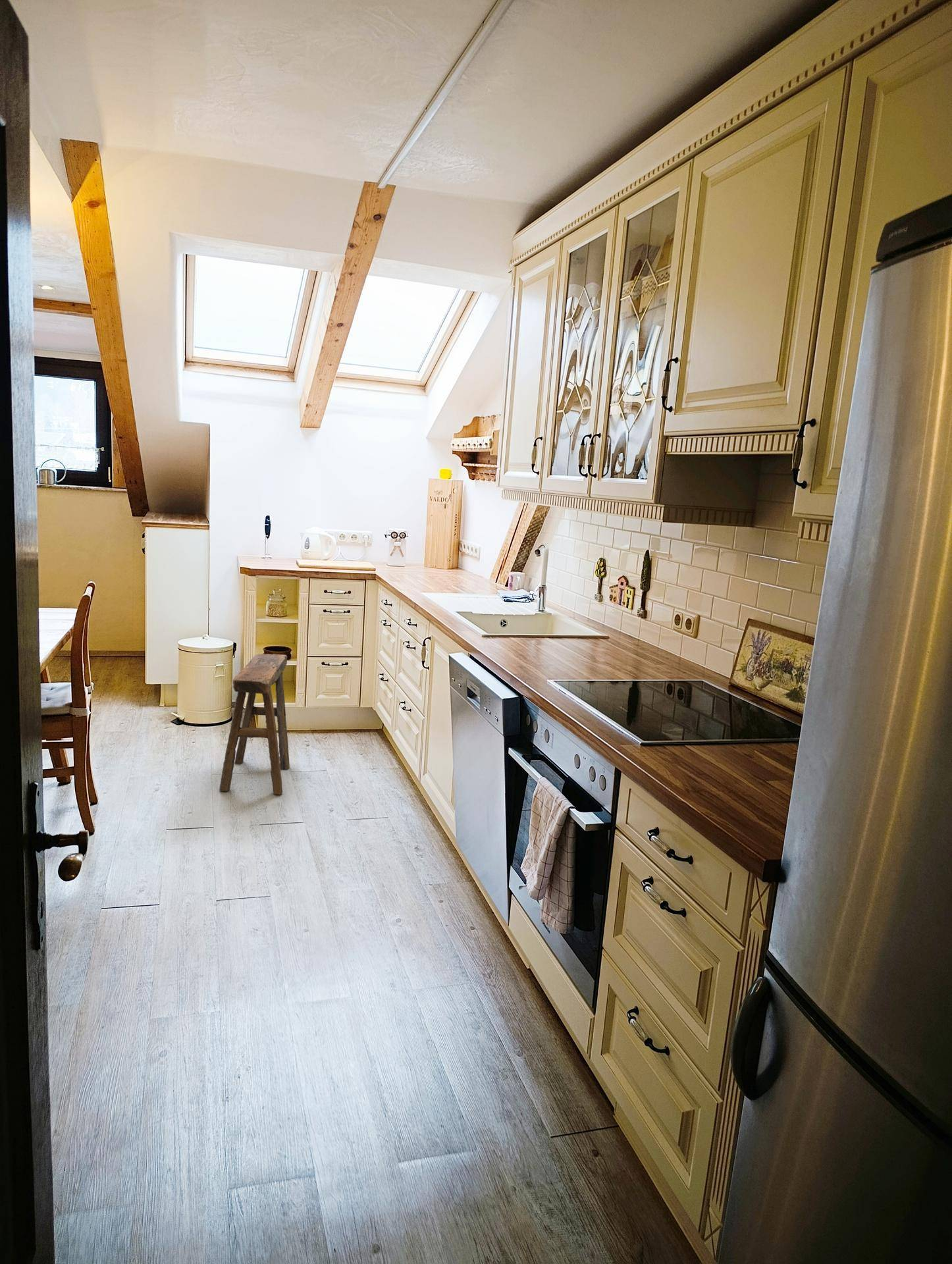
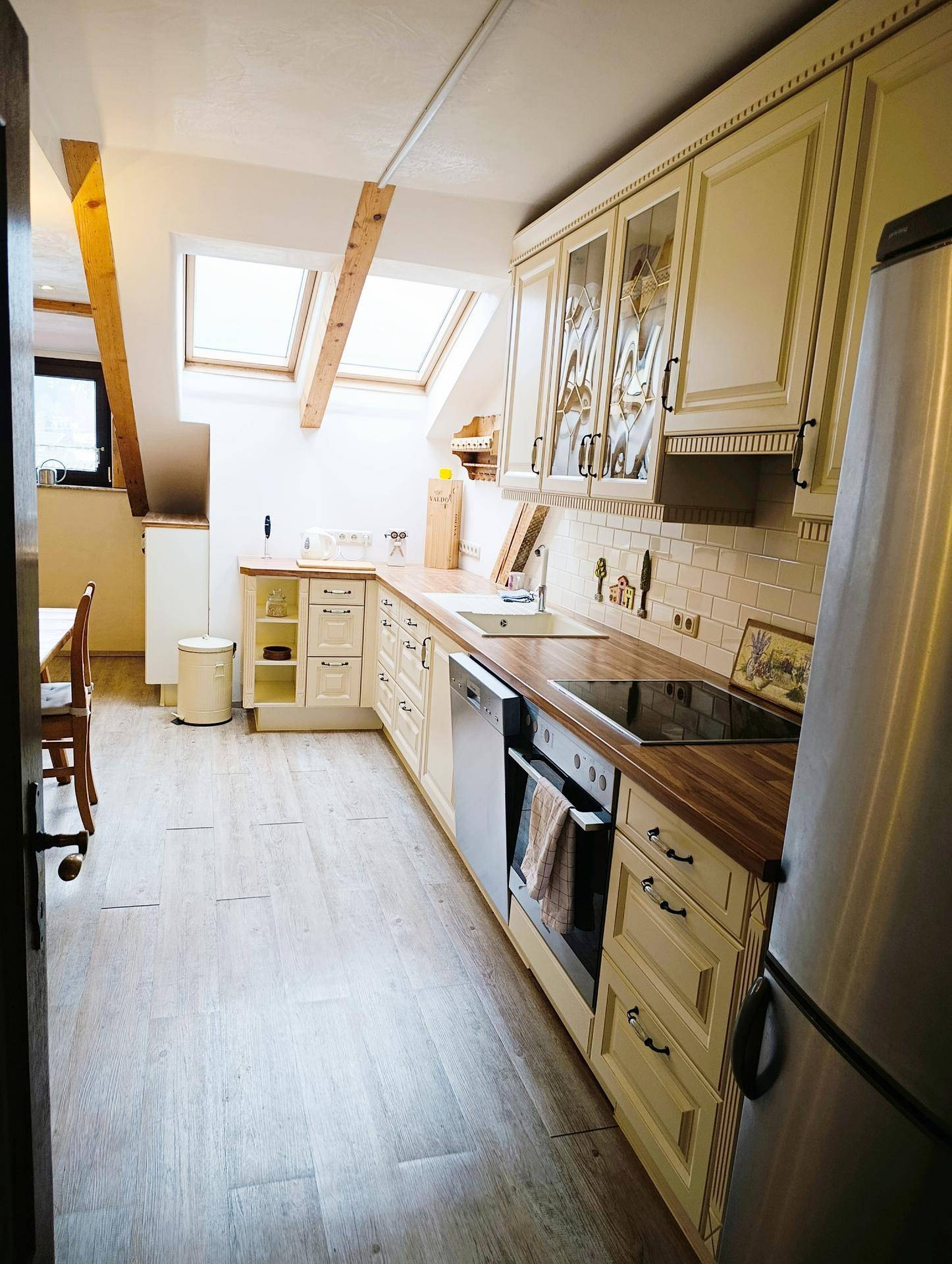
- stool (255, 727)
